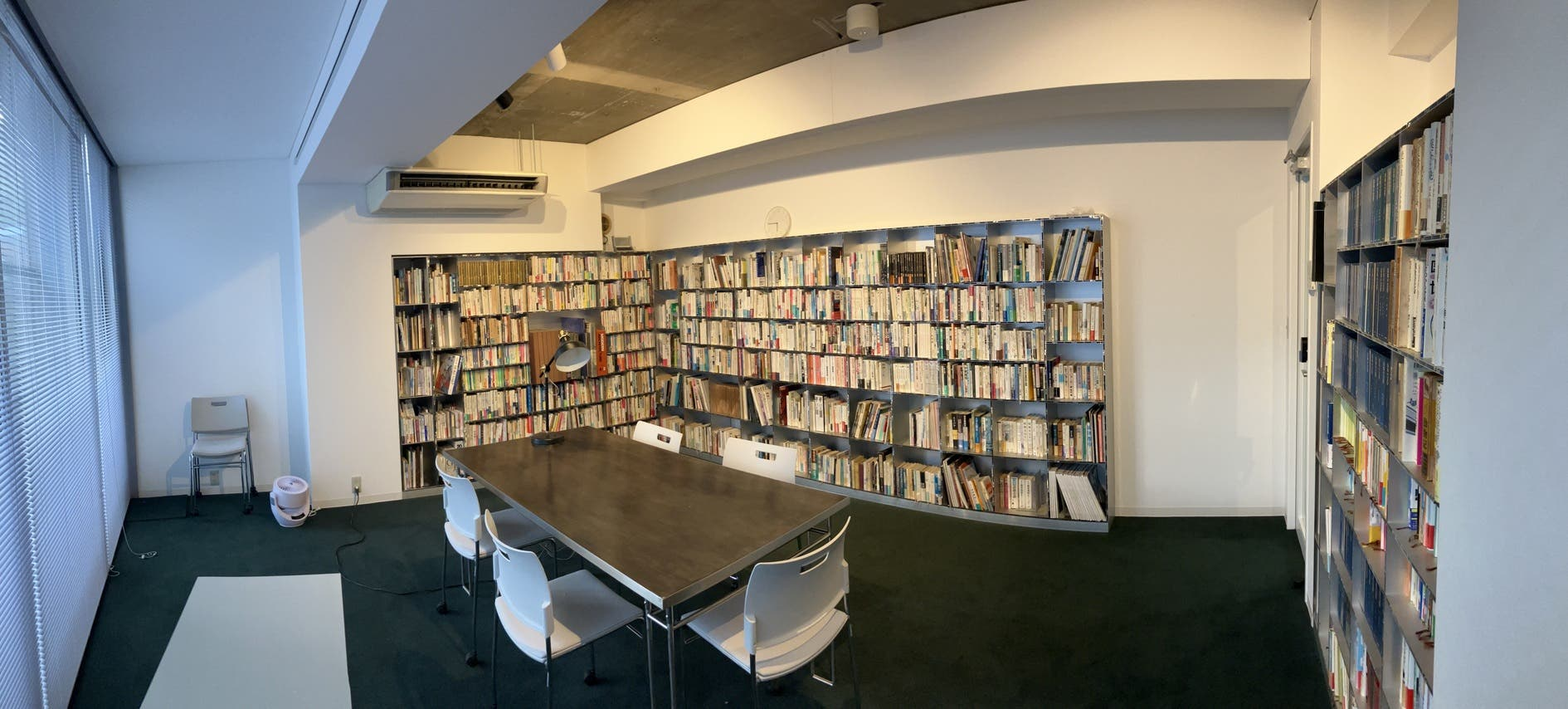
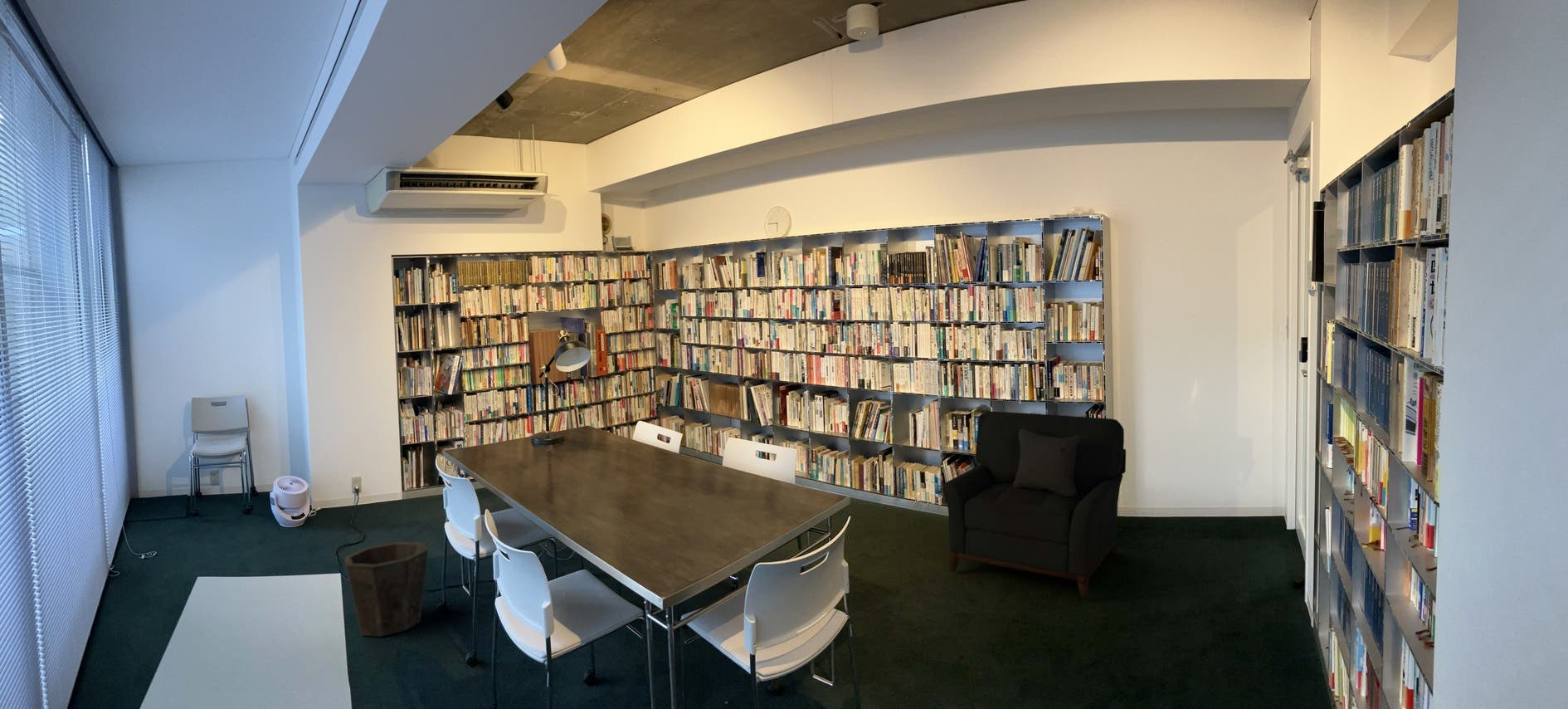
+ armchair (1035, 491)
+ waste bin (388, 589)
